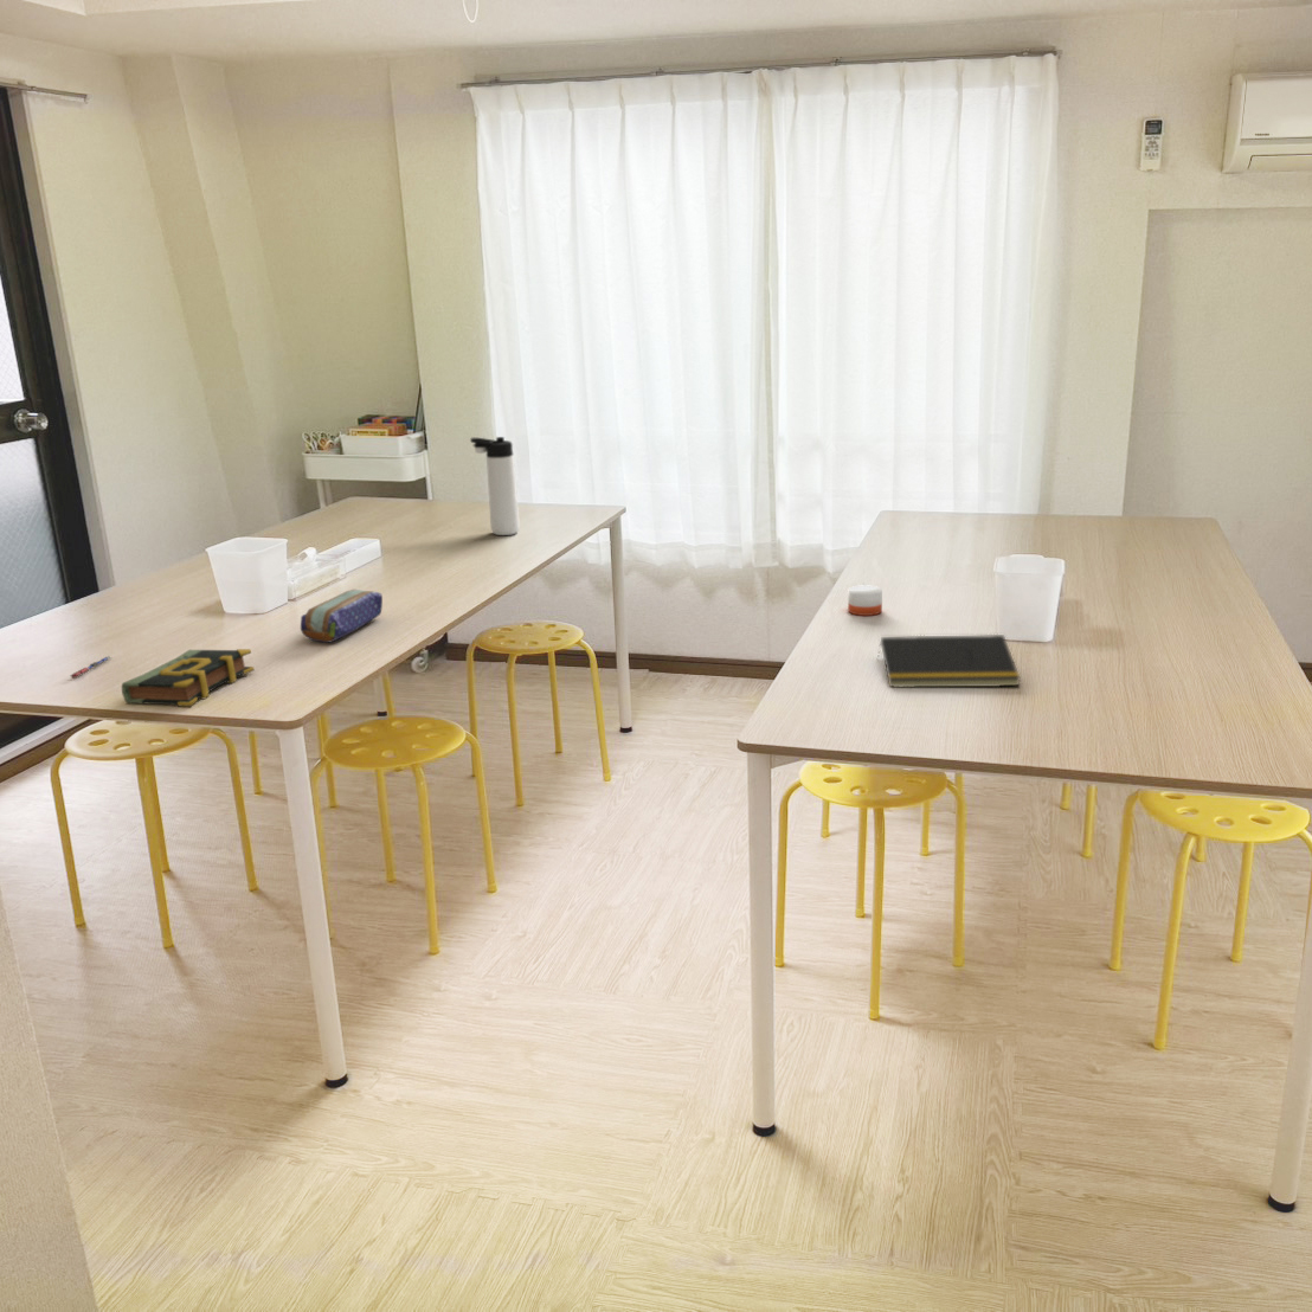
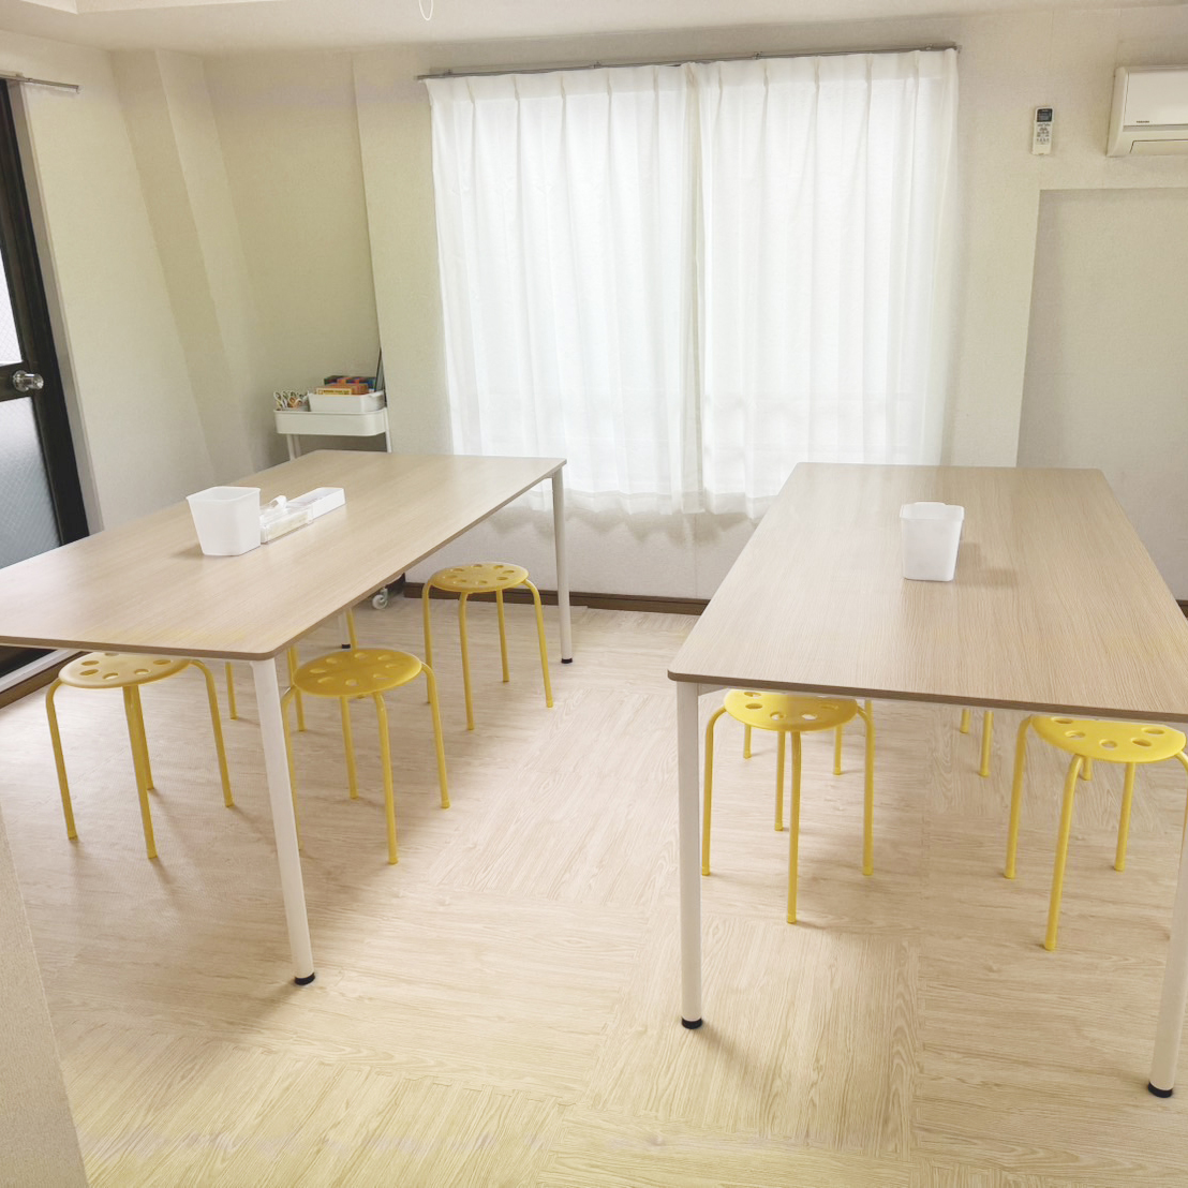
- book (195, 672)
- notepad (947, 660)
- pen (91, 666)
- candle (864, 589)
- thermos bottle (495, 485)
- pencil case (341, 614)
